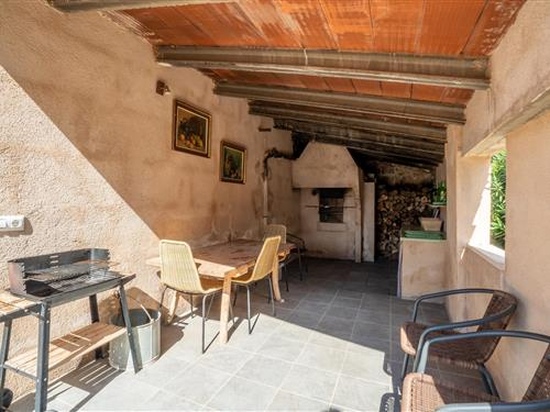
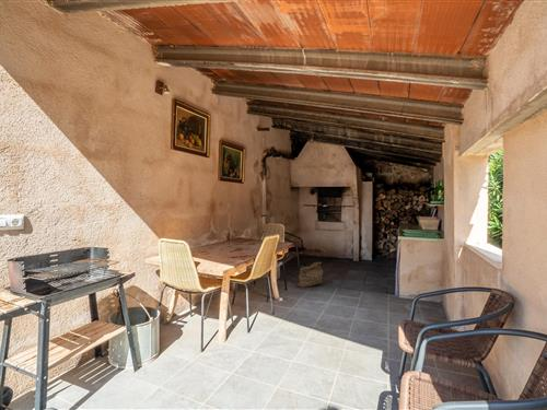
+ bag (310, 273)
